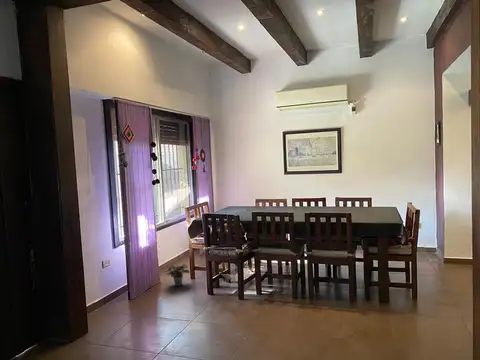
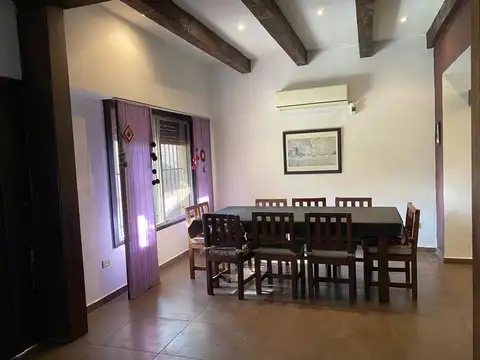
- potted plant (177, 275)
